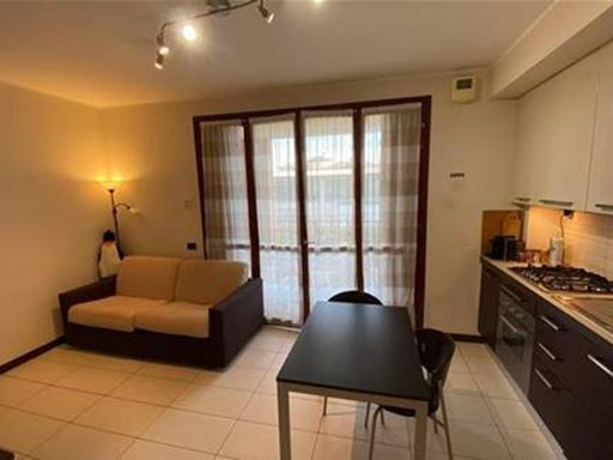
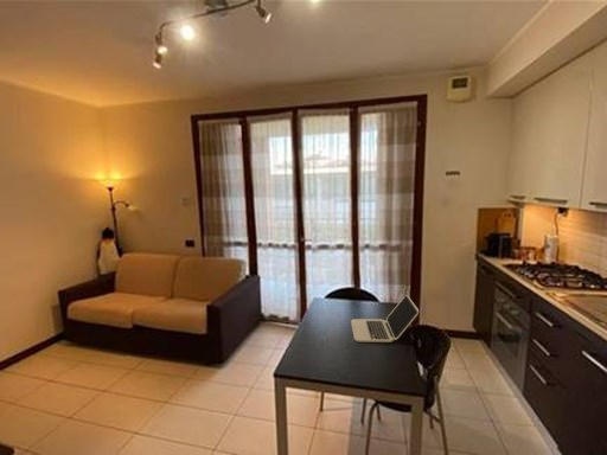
+ laptop (381, 319)
